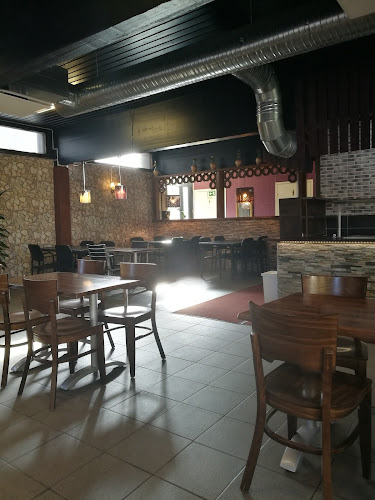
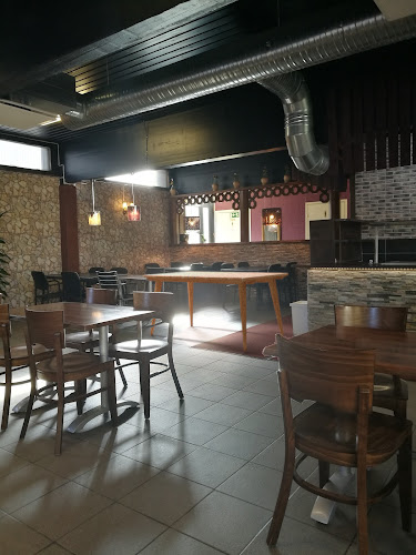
+ dining table (192, 305)
